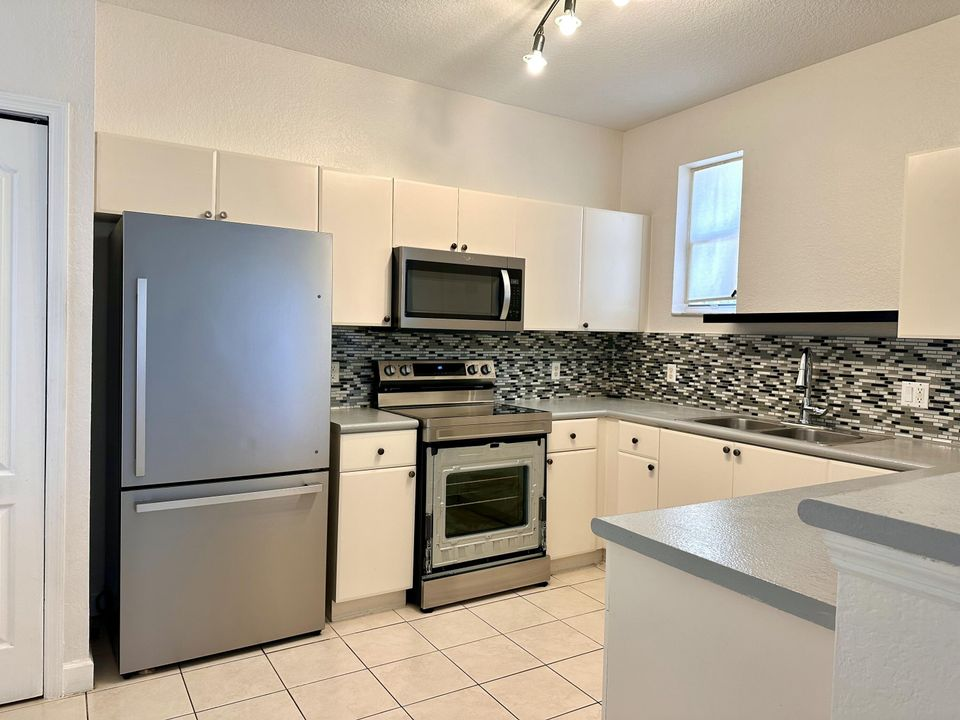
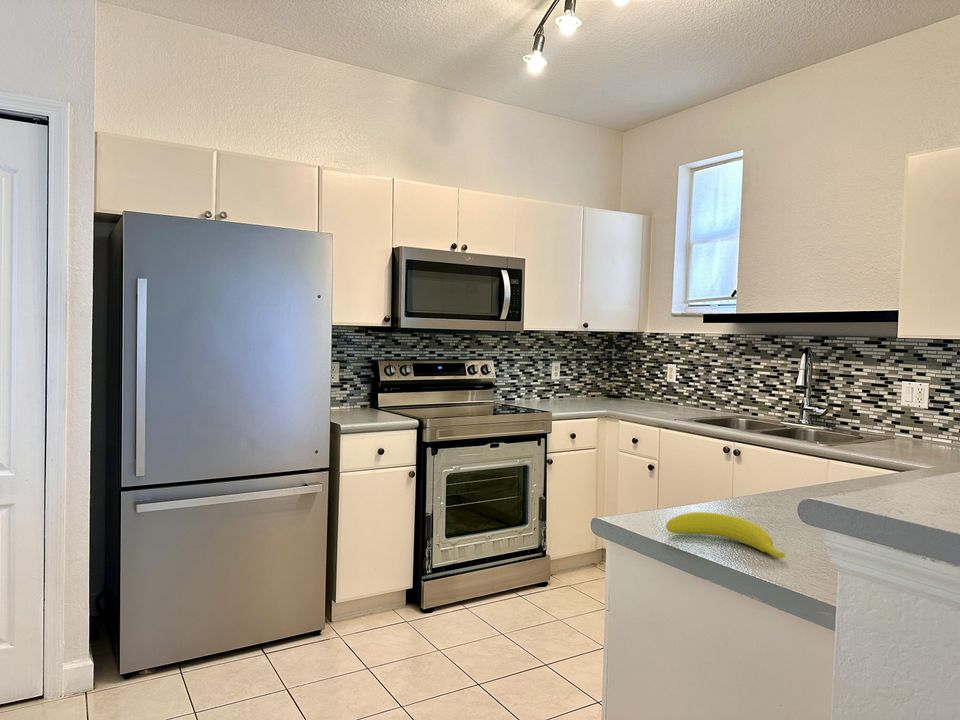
+ fruit (722, 531)
